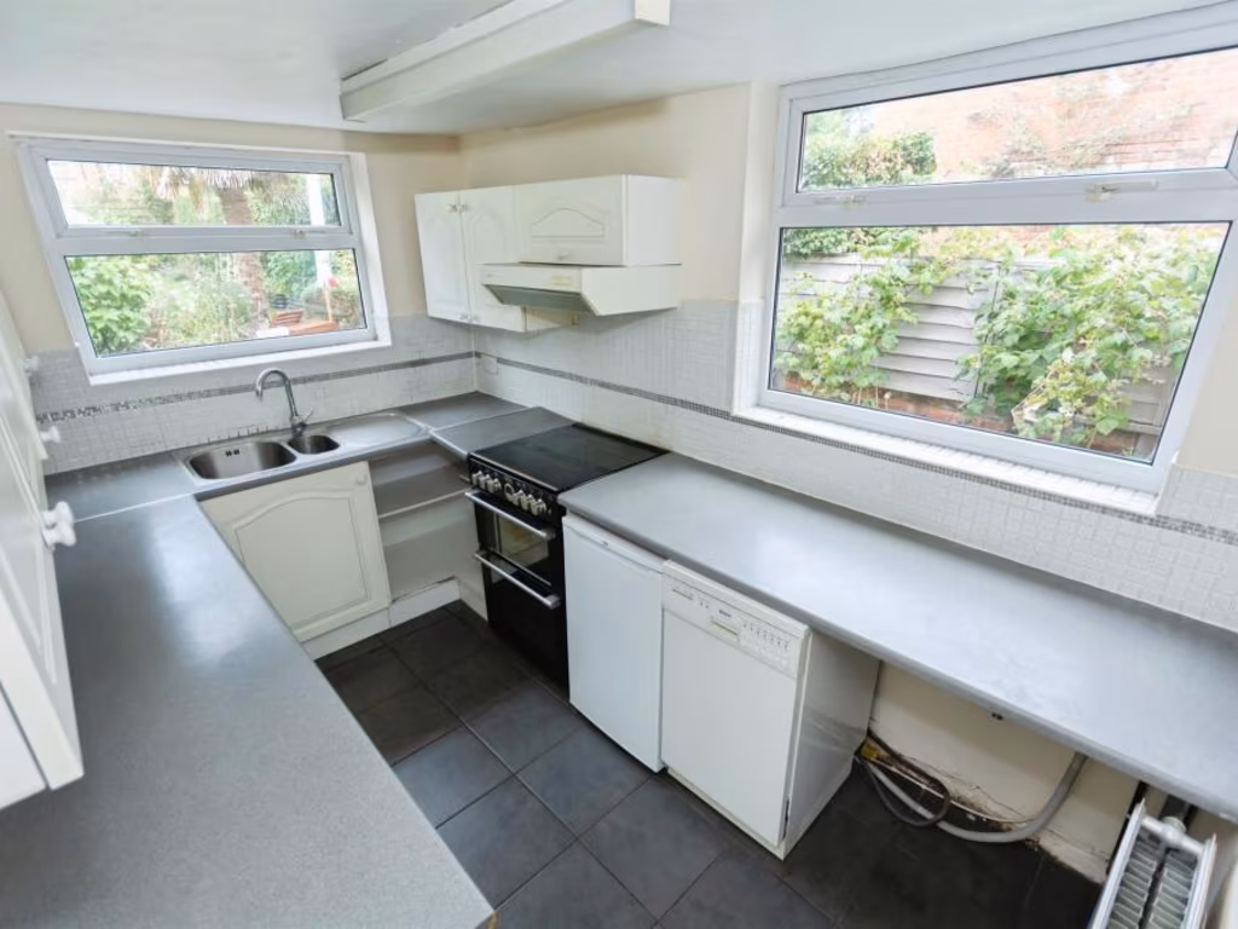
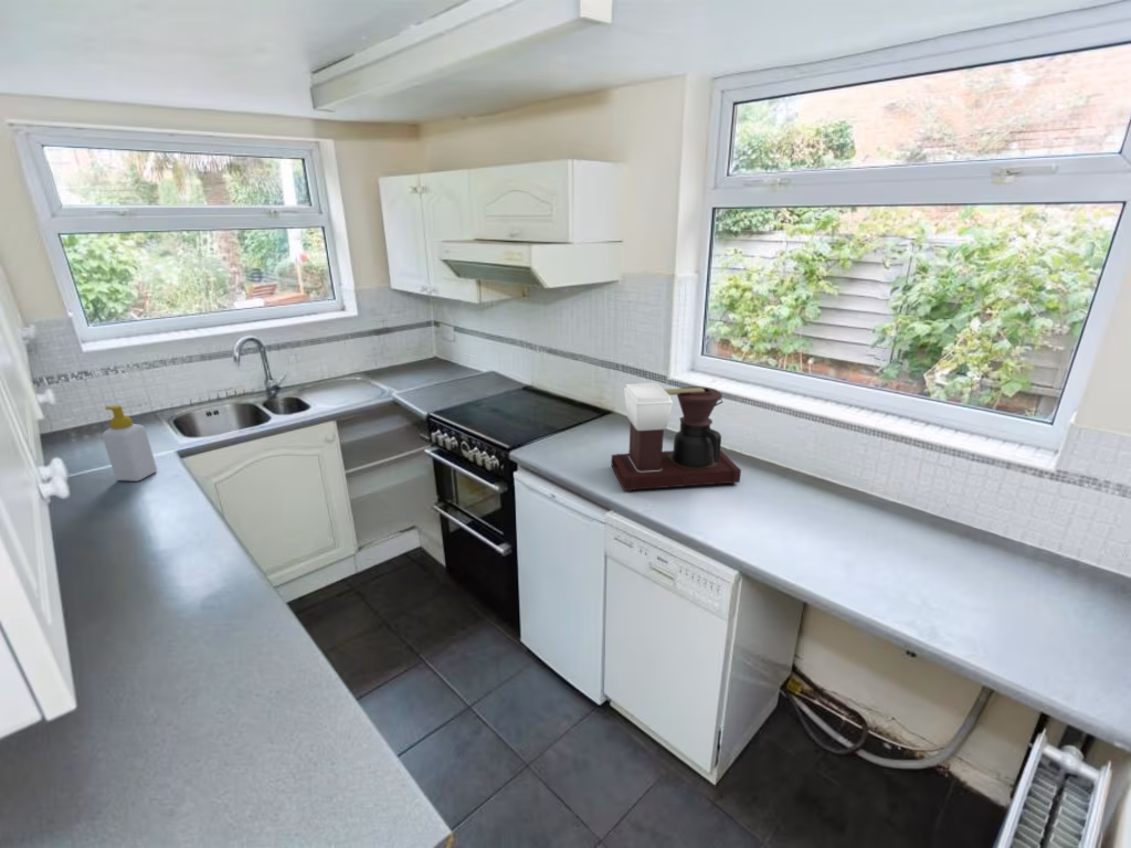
+ coffee maker (676, 433)
+ soap bottle (127, 442)
